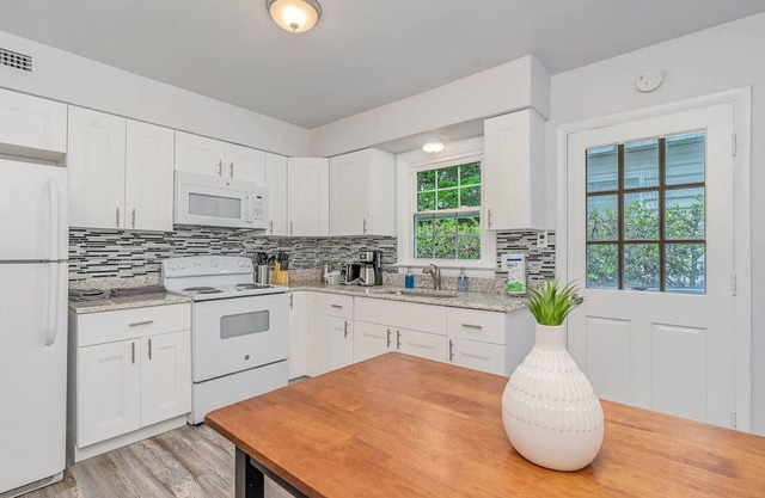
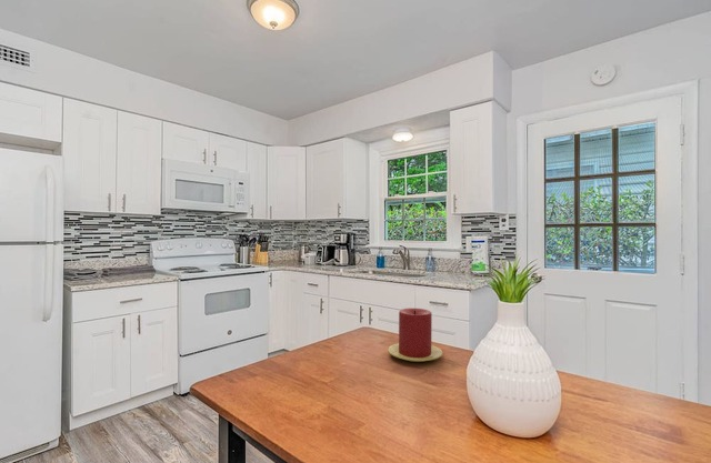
+ candle (414, 333)
